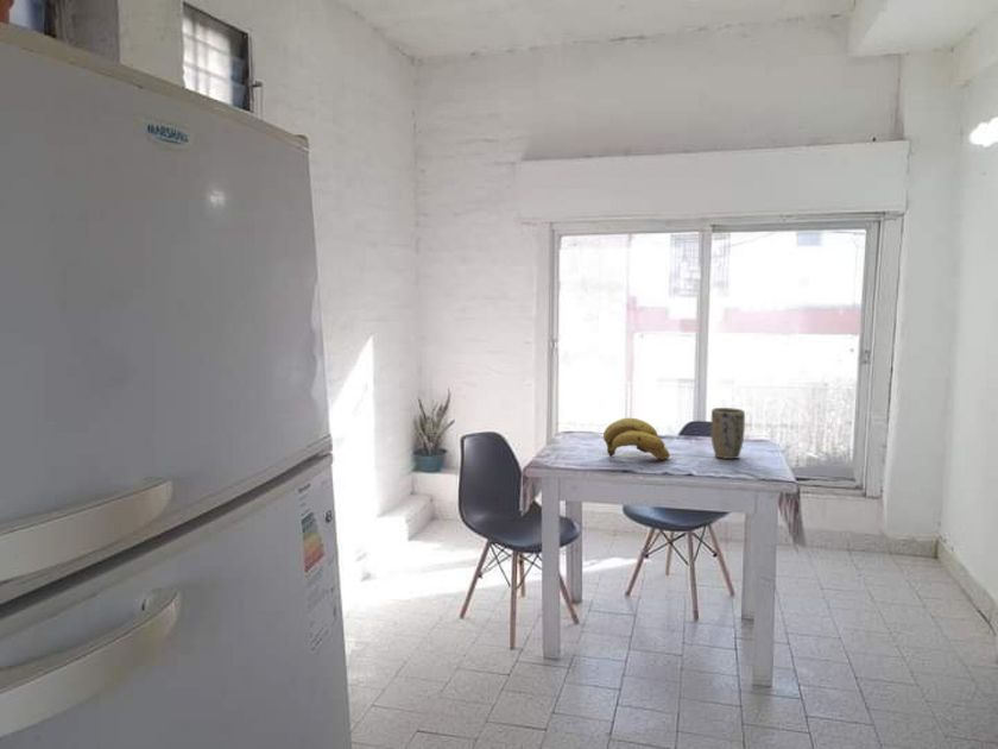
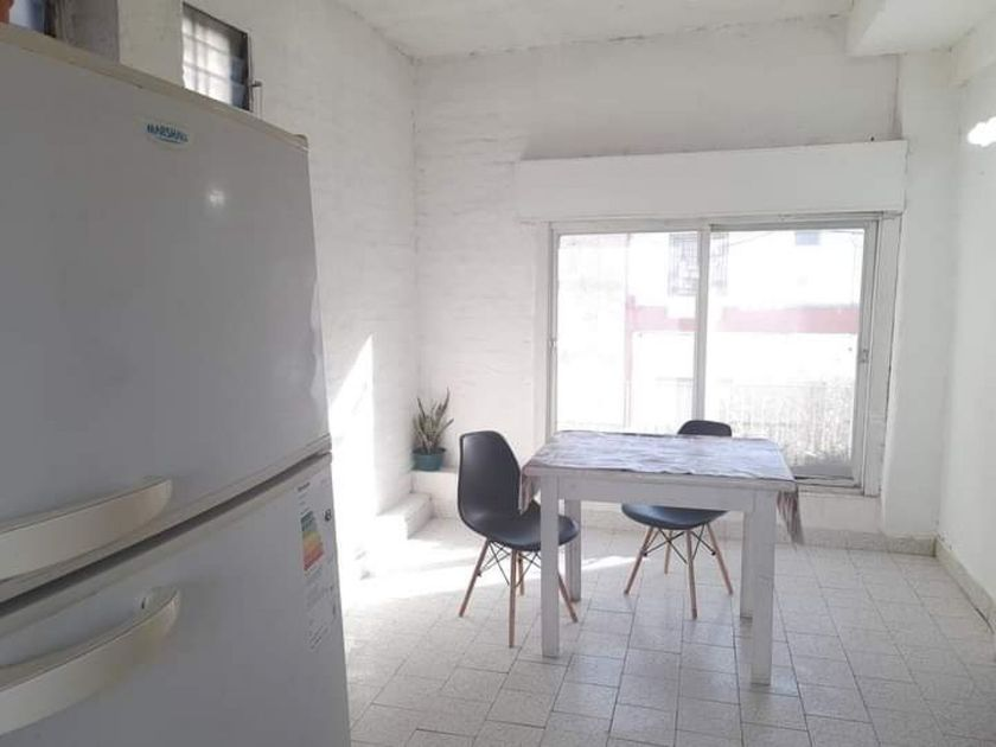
- banana bunch (636, 438)
- plant pot (727, 433)
